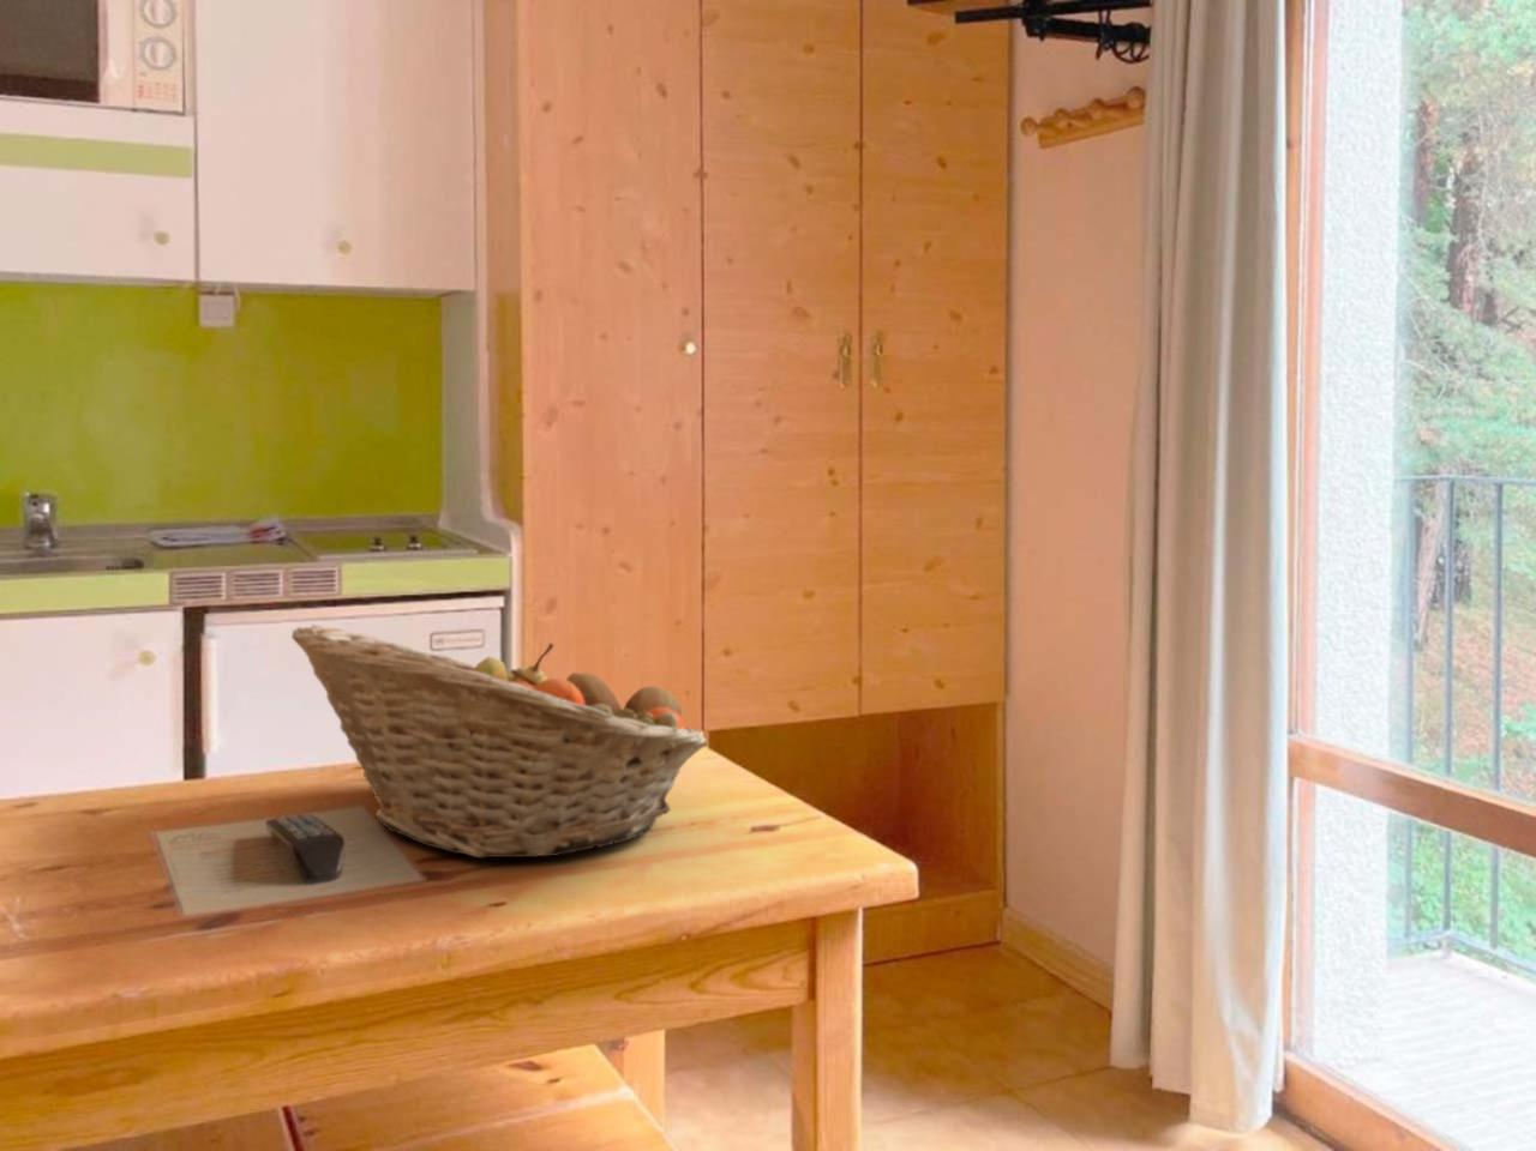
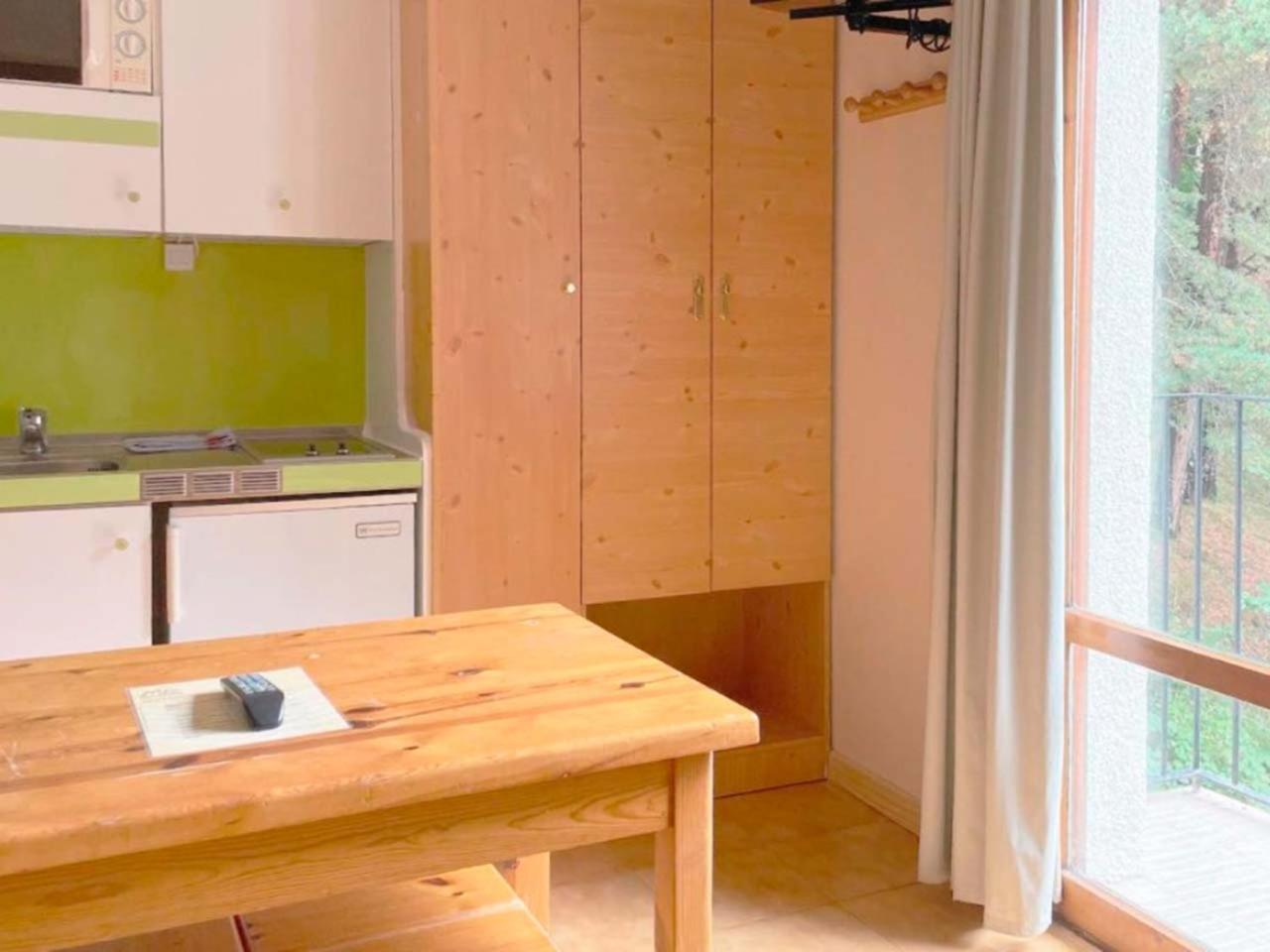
- fruit basket (497, 722)
